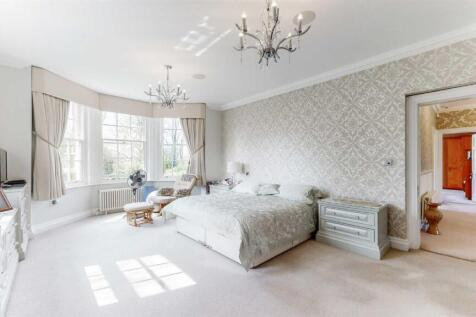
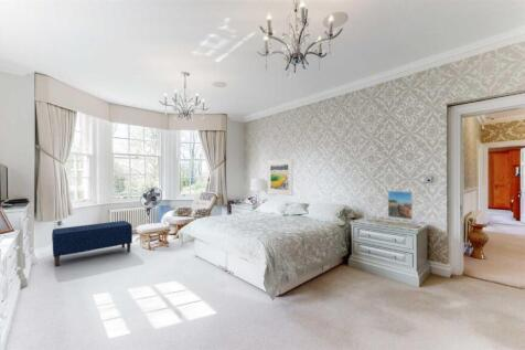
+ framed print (399, 204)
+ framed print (279, 177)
+ bench (94, 241)
